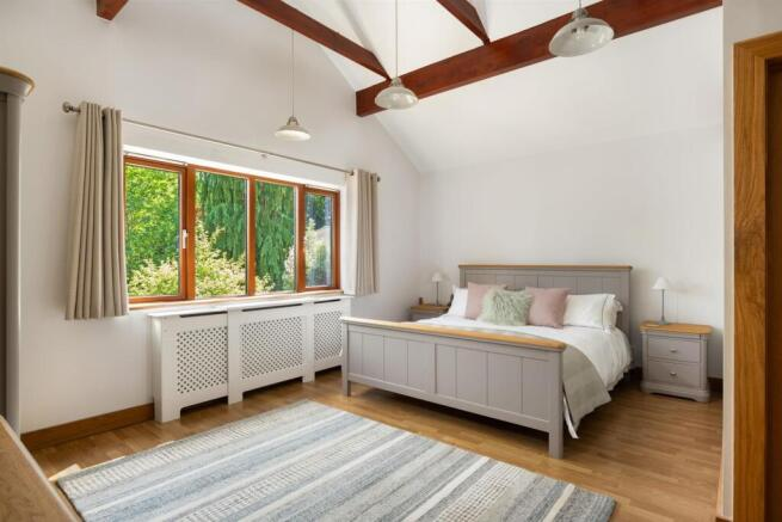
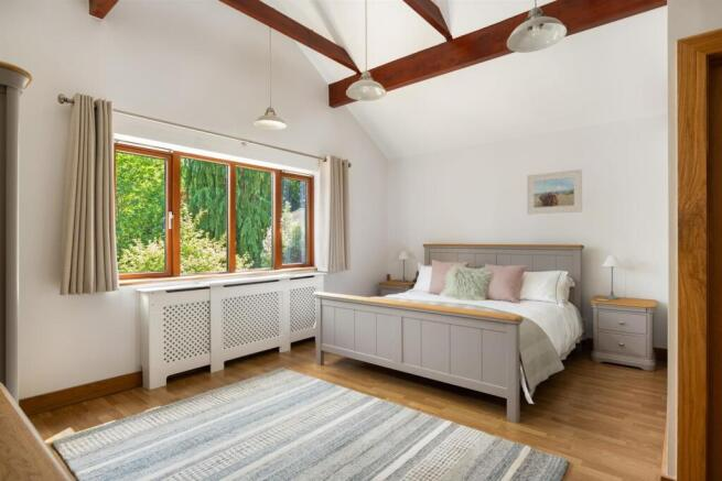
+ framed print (553, 193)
